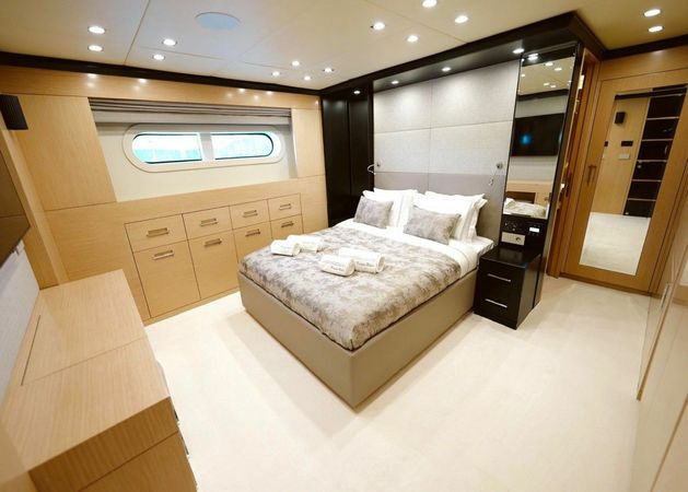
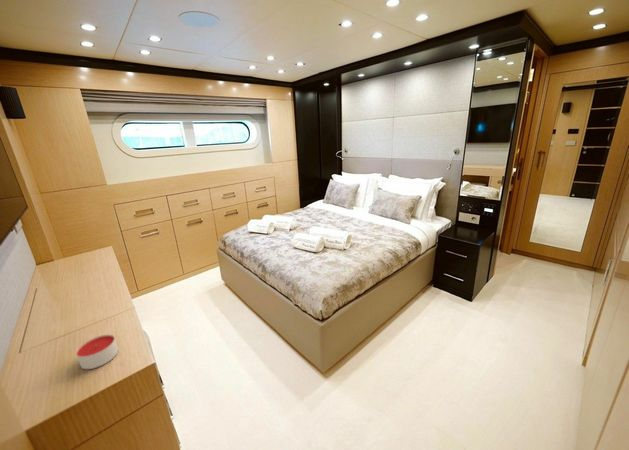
+ candle (97, 350)
